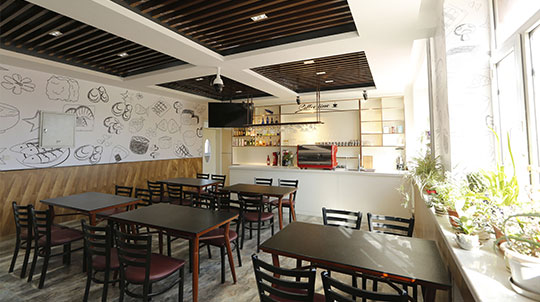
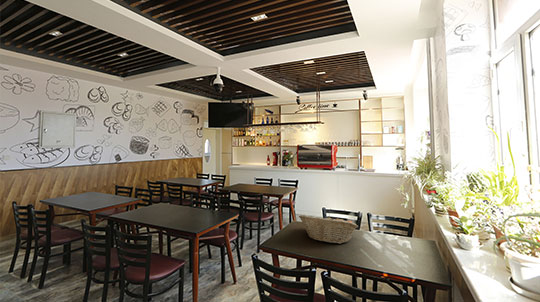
+ fruit basket (327, 225)
